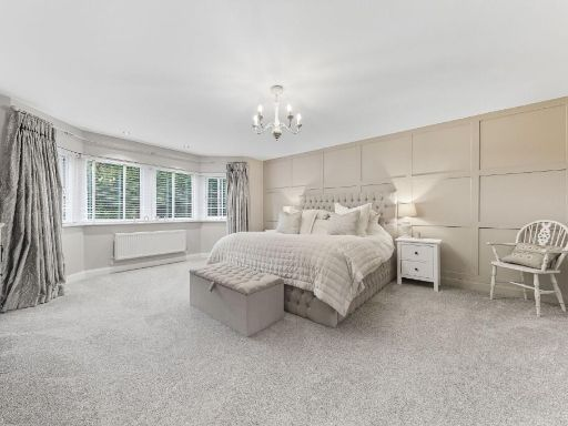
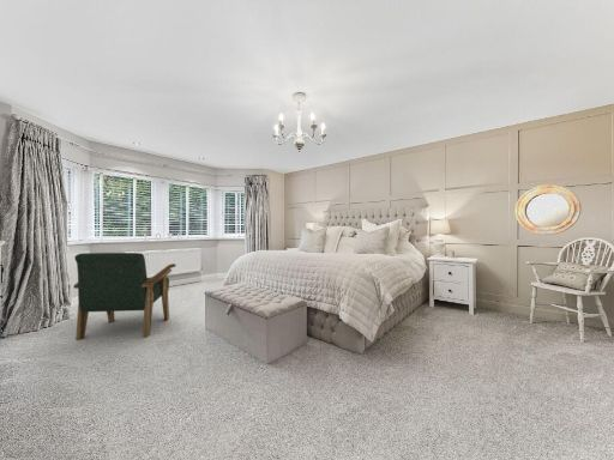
+ home mirror (546, 210)
+ armchair (128, 288)
